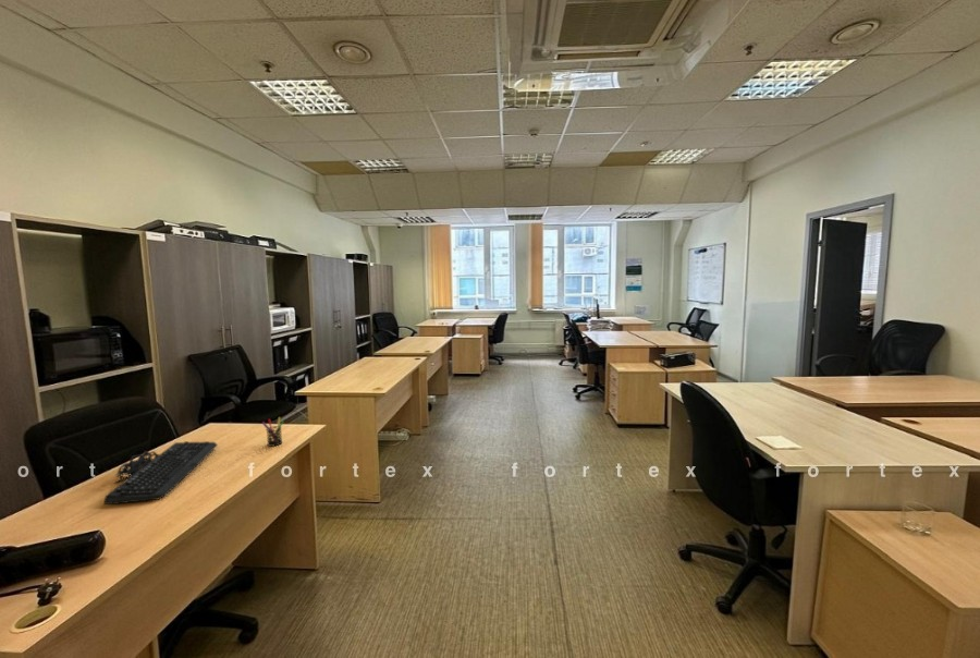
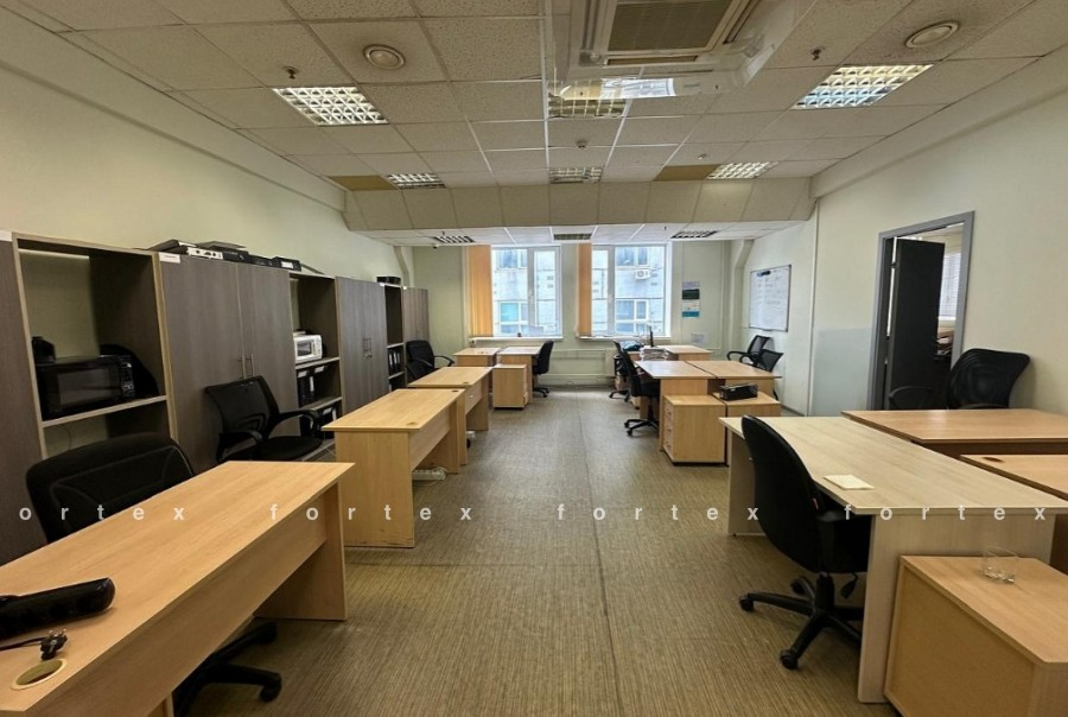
- pen holder (274, 430)
- keyboard (158, 461)
